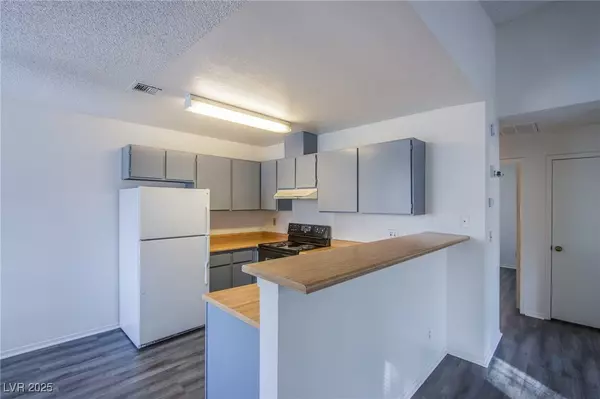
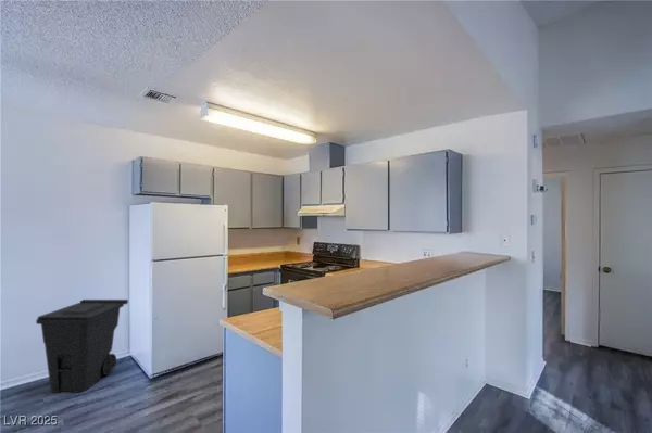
+ trash can (86, 342)
